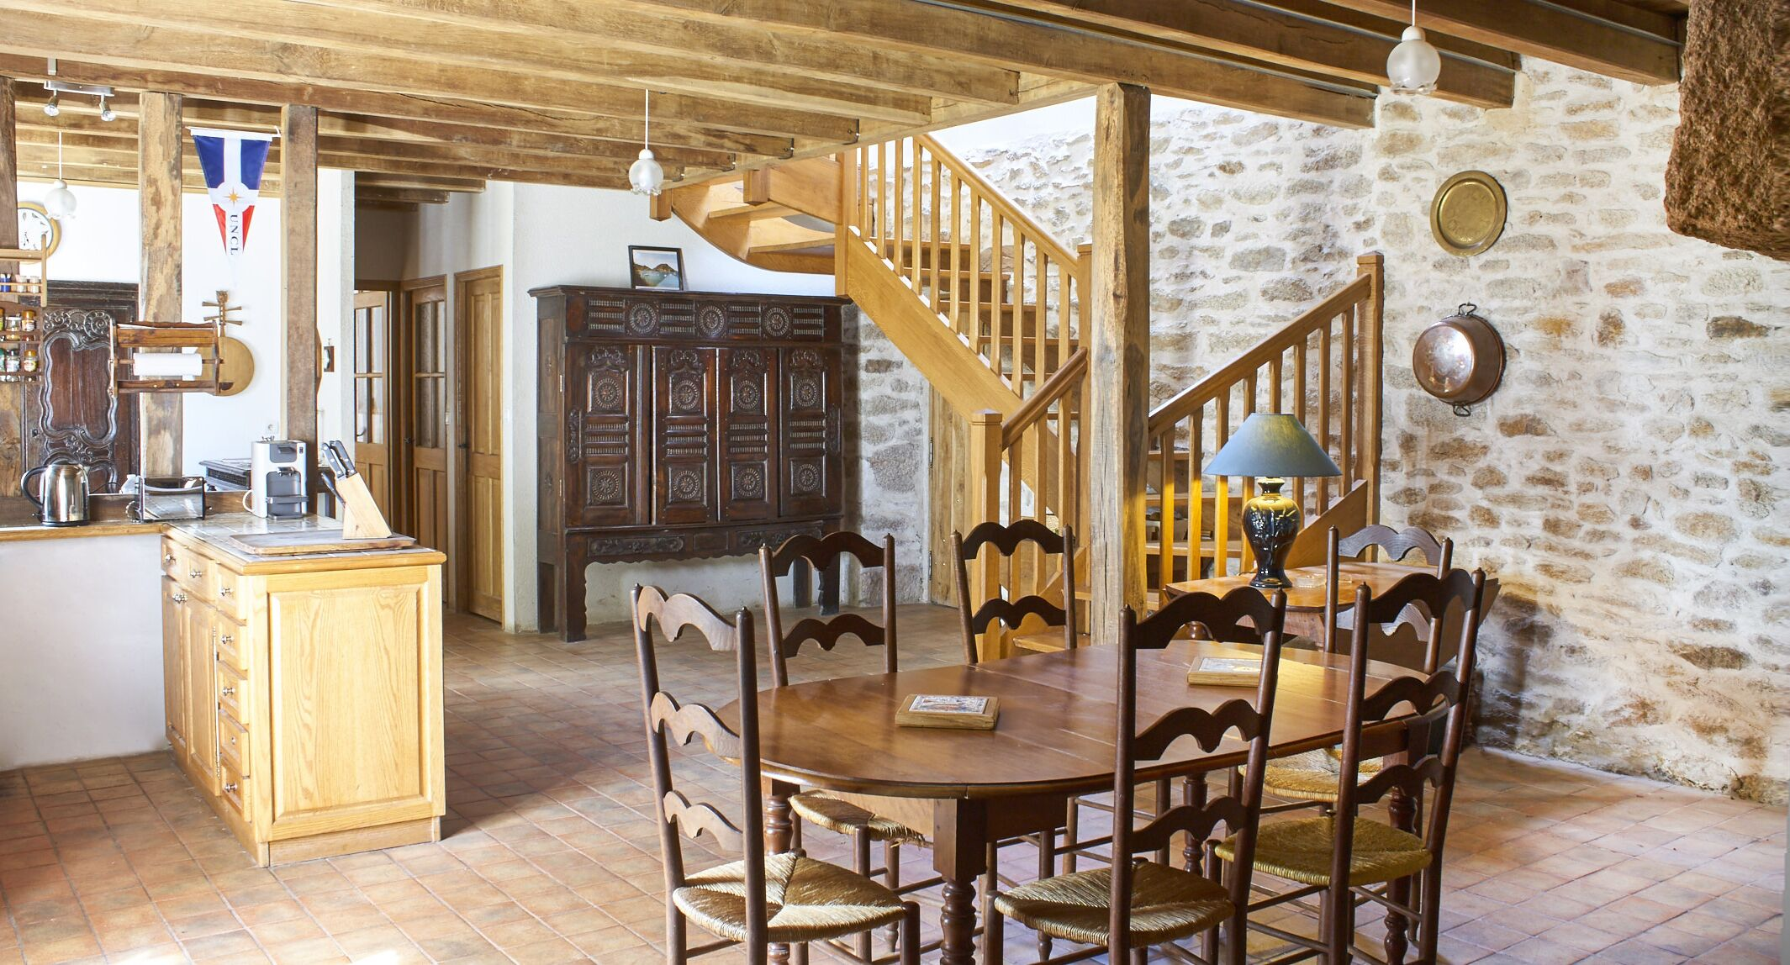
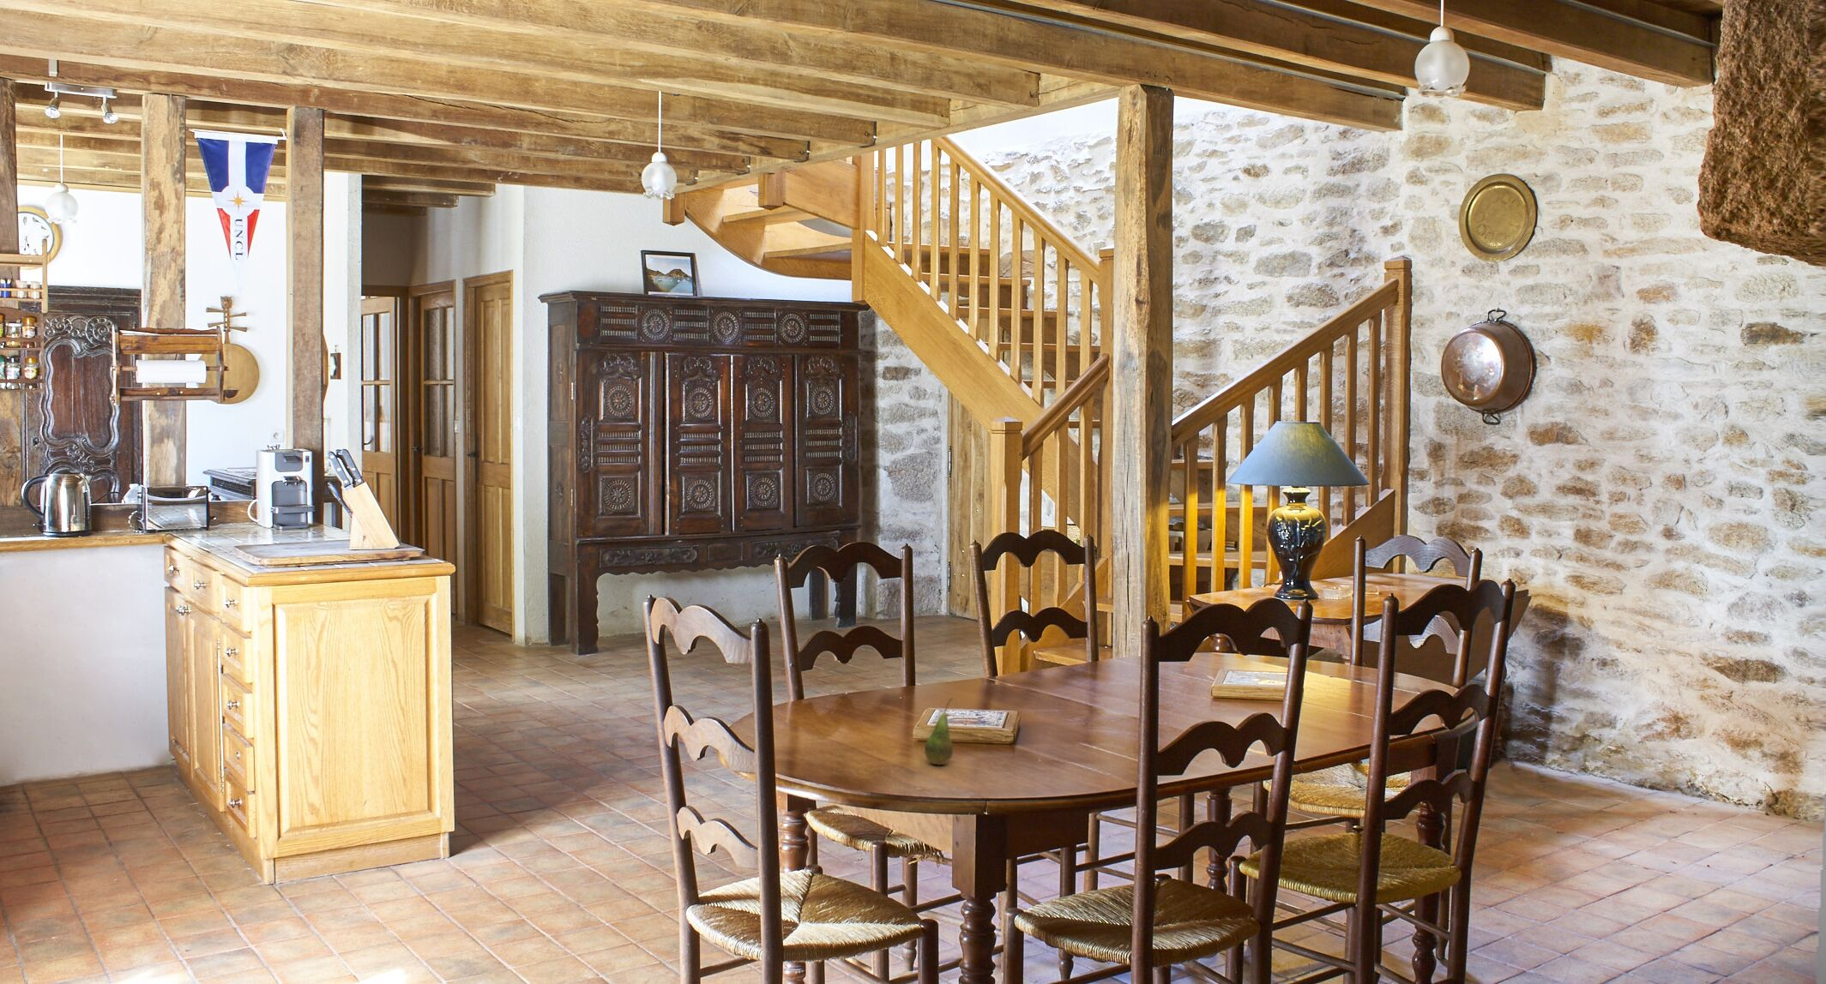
+ fruit (938, 731)
